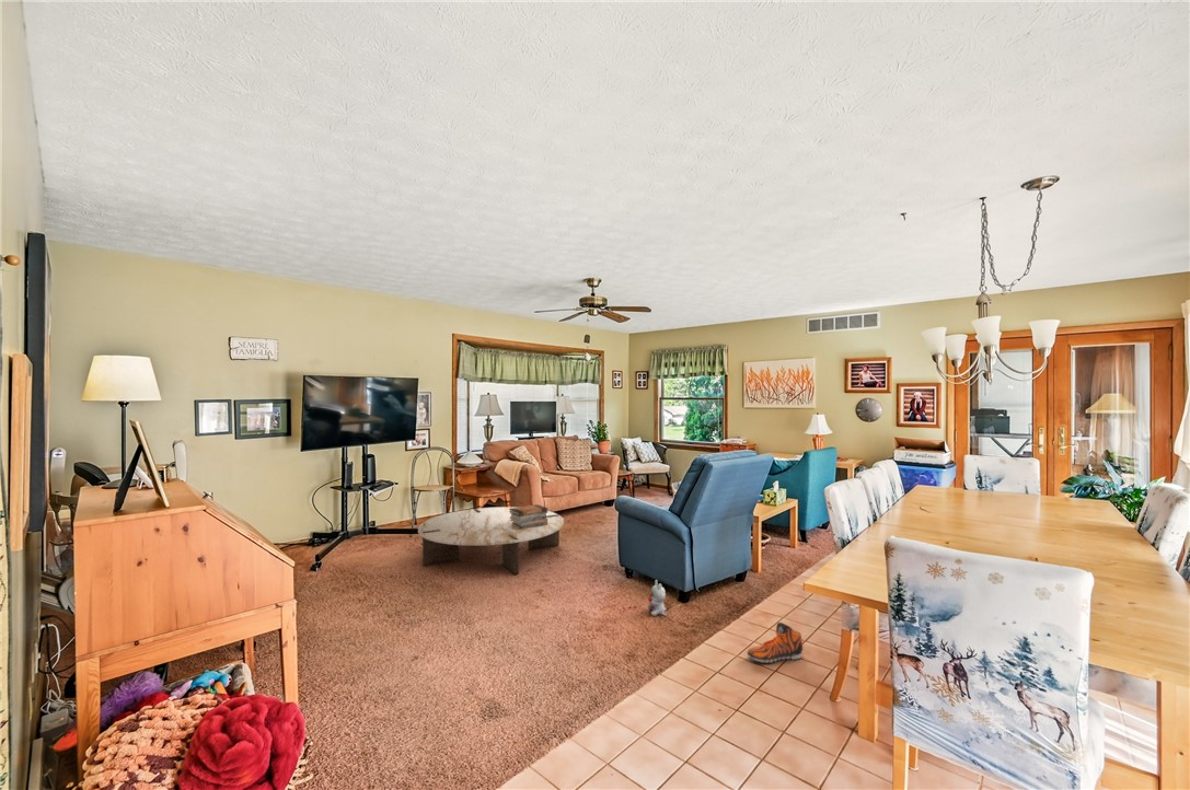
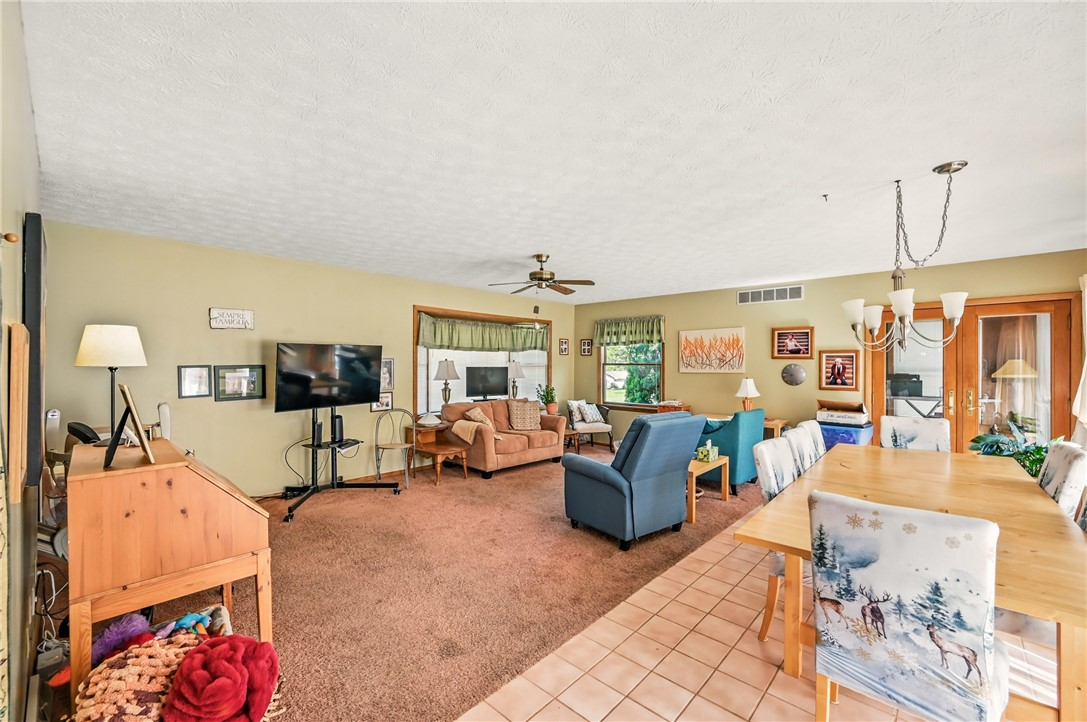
- plush toy (657, 596)
- coffee table (493, 537)
- sneaker (774, 640)
- book stack (528, 516)
